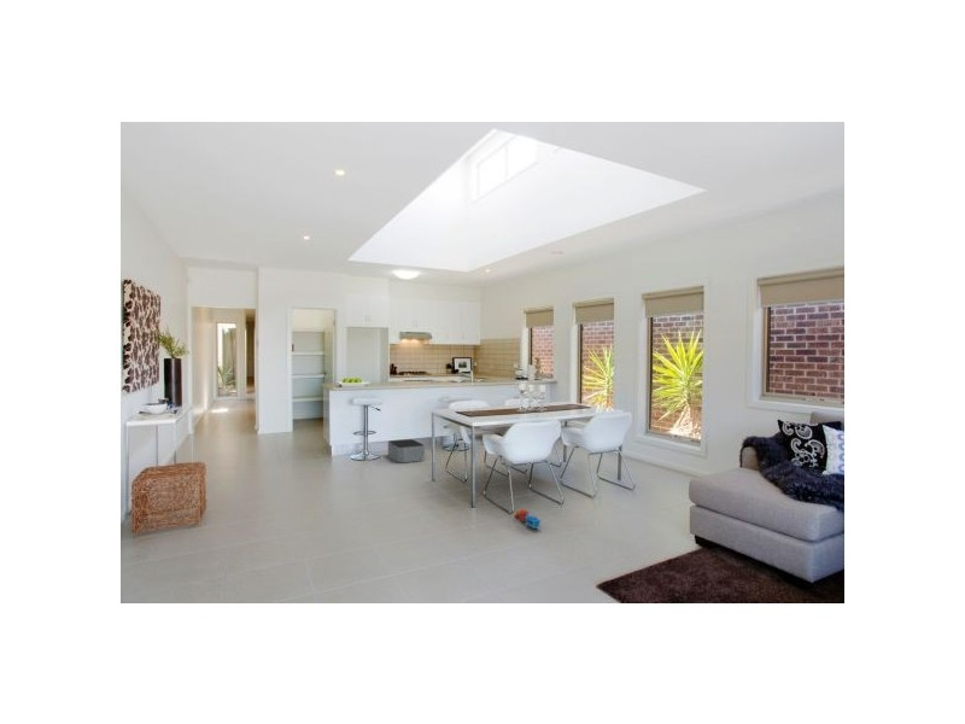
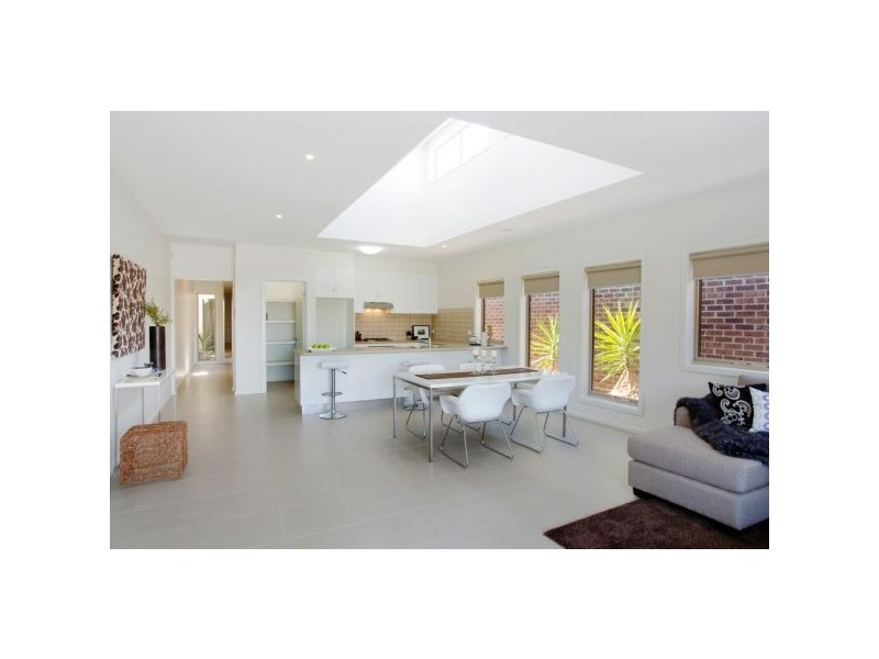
- toy train (526, 516)
- storage bin (405, 450)
